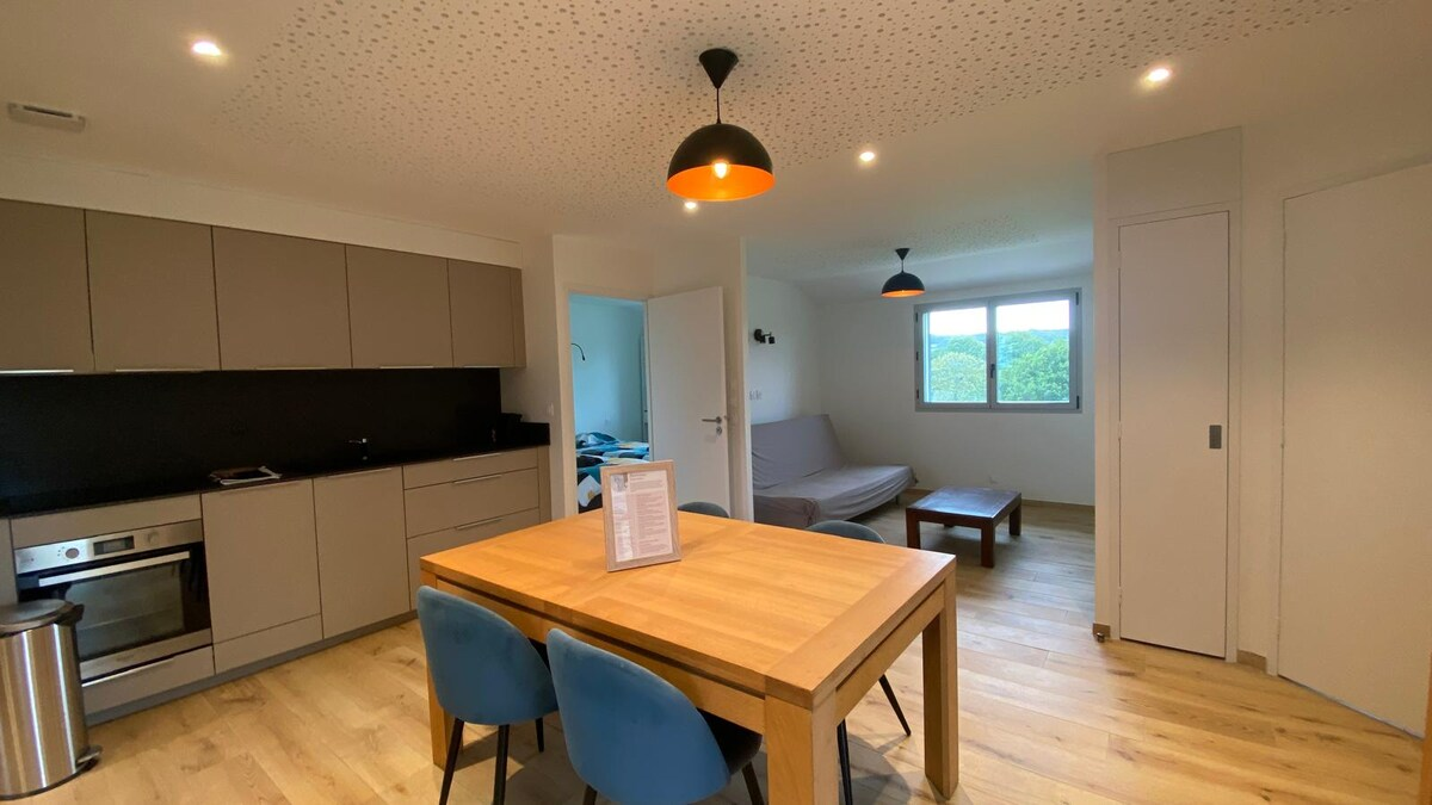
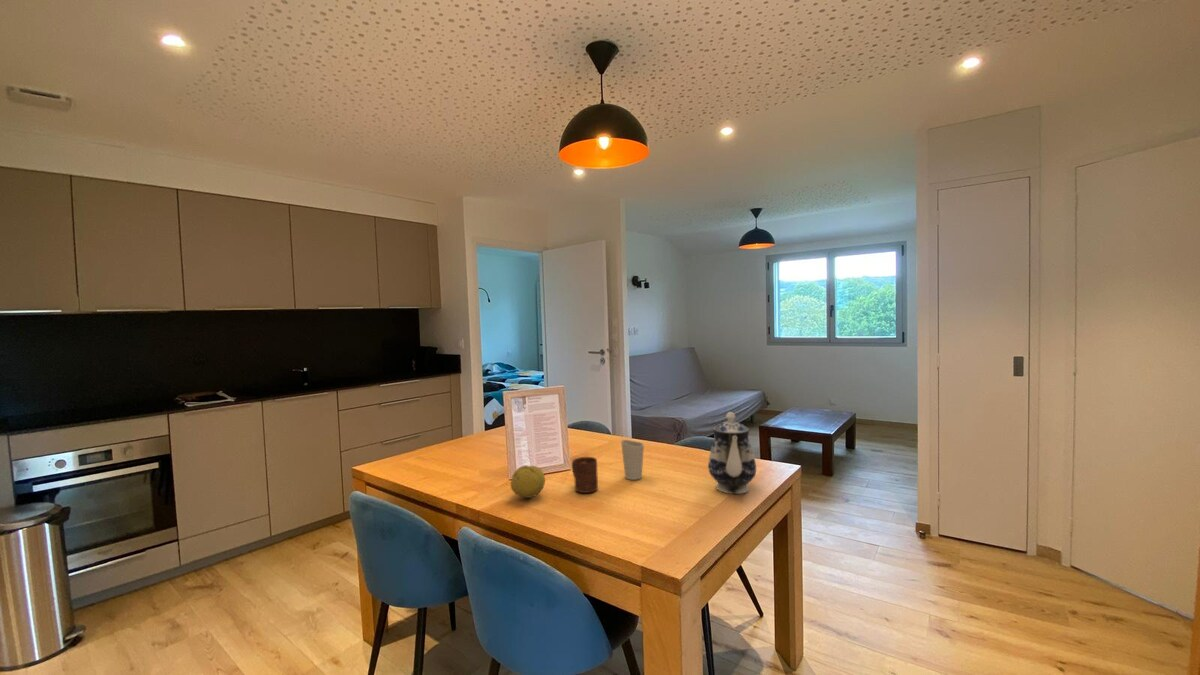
+ cup (582, 474)
+ fruit (527, 481)
+ teapot (731, 450)
+ cup (632, 458)
